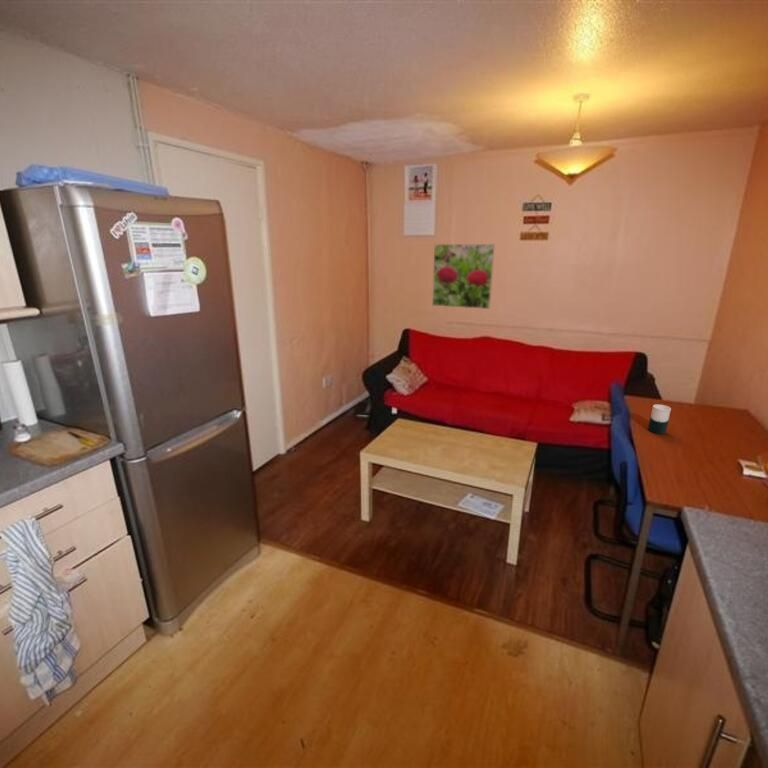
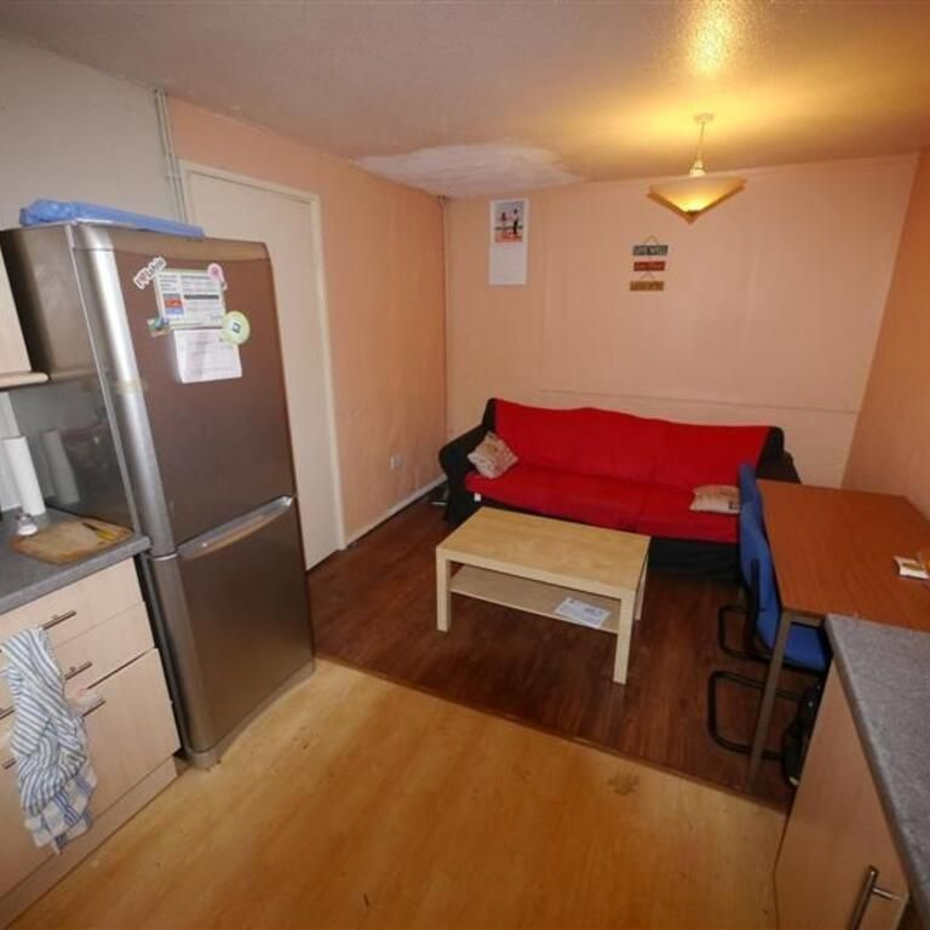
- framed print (462, 276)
- cup (659, 420)
